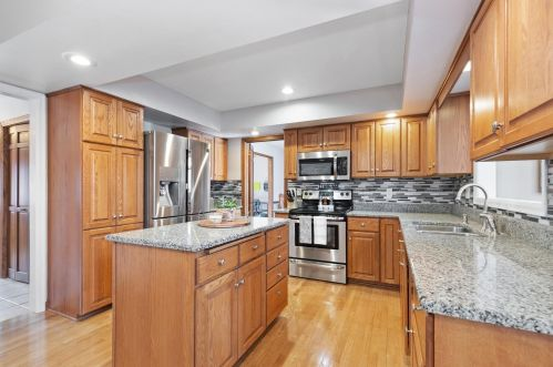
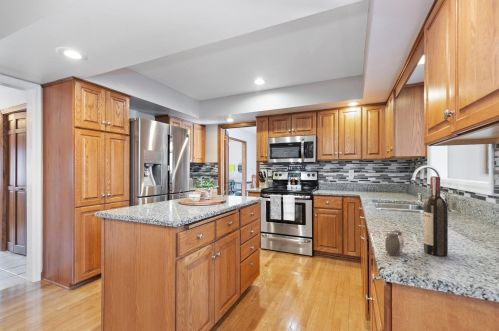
+ wine bottle (435, 214)
+ salt and pepper shaker (394, 241)
